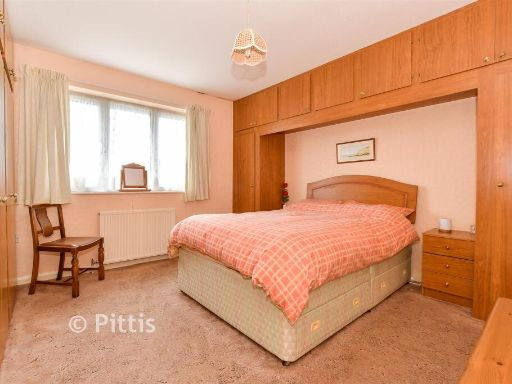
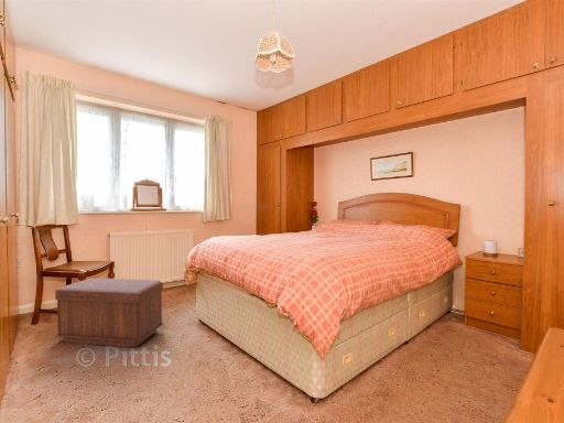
+ bench (112, 308)
